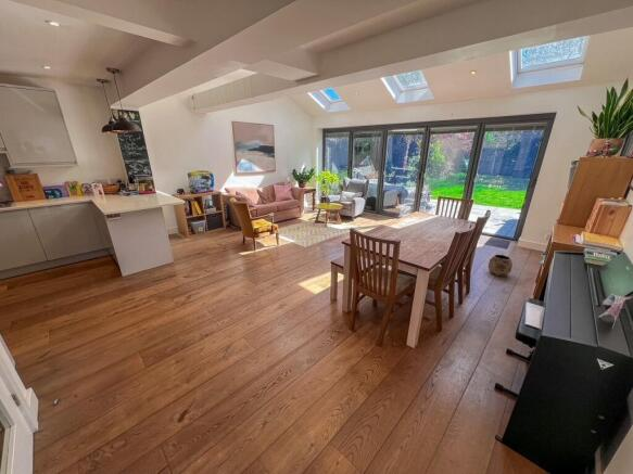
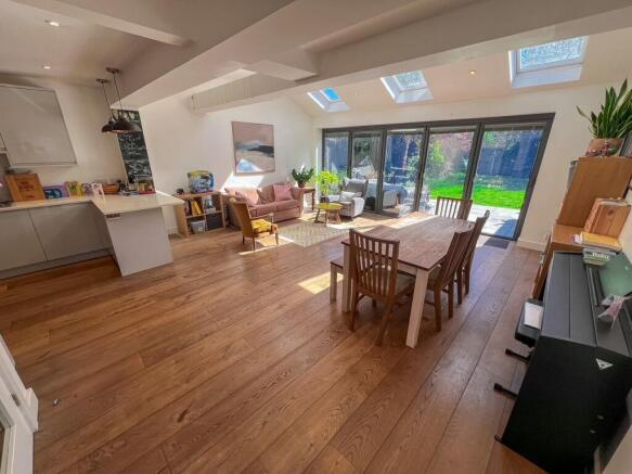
- planter (499, 265)
